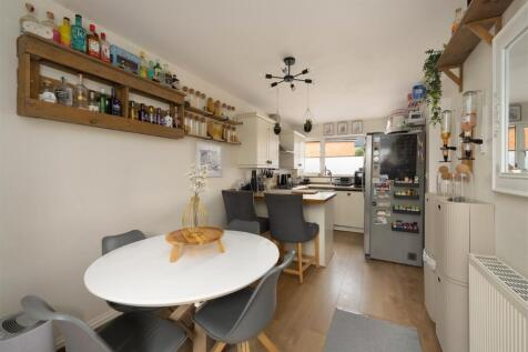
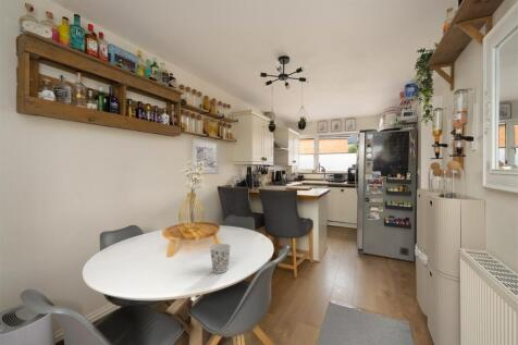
+ cup (220, 258)
